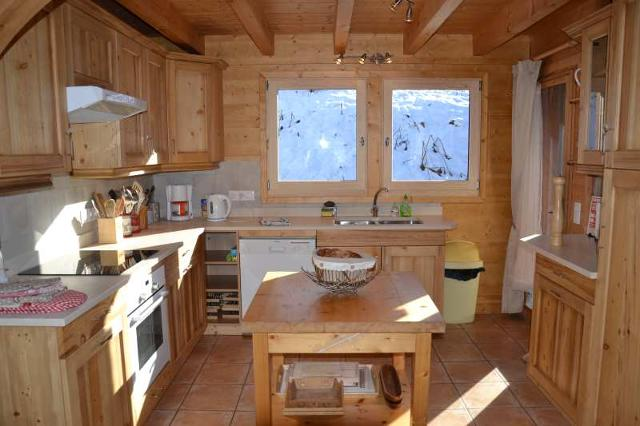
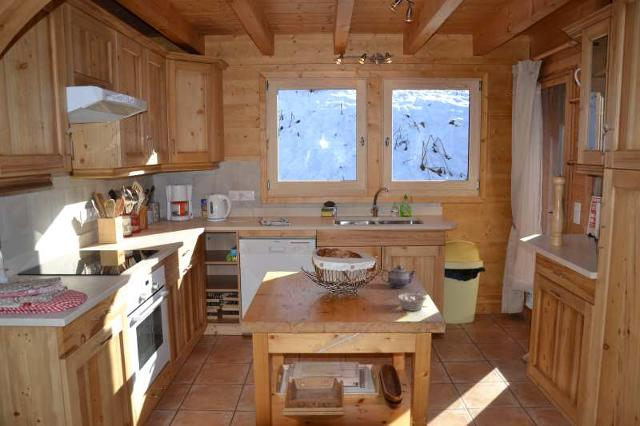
+ legume (411, 301)
+ teapot (398, 275)
